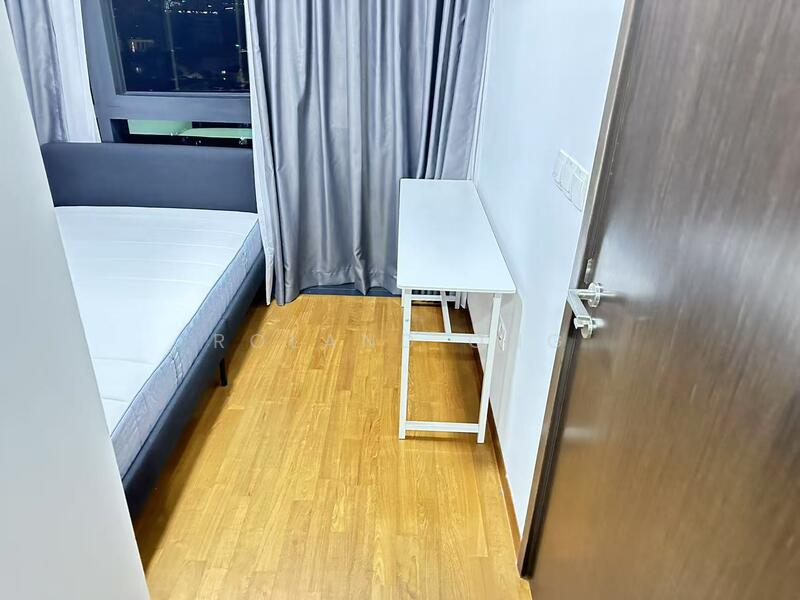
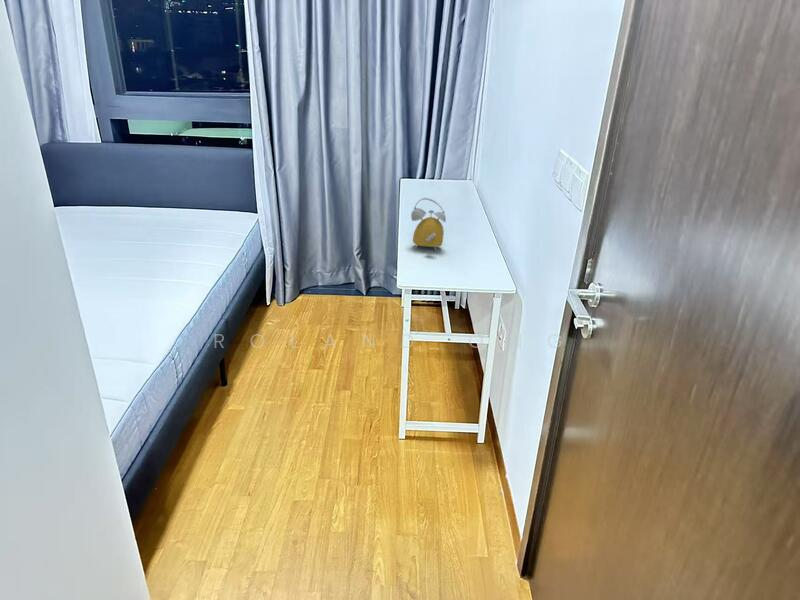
+ alarm clock (428, 225)
